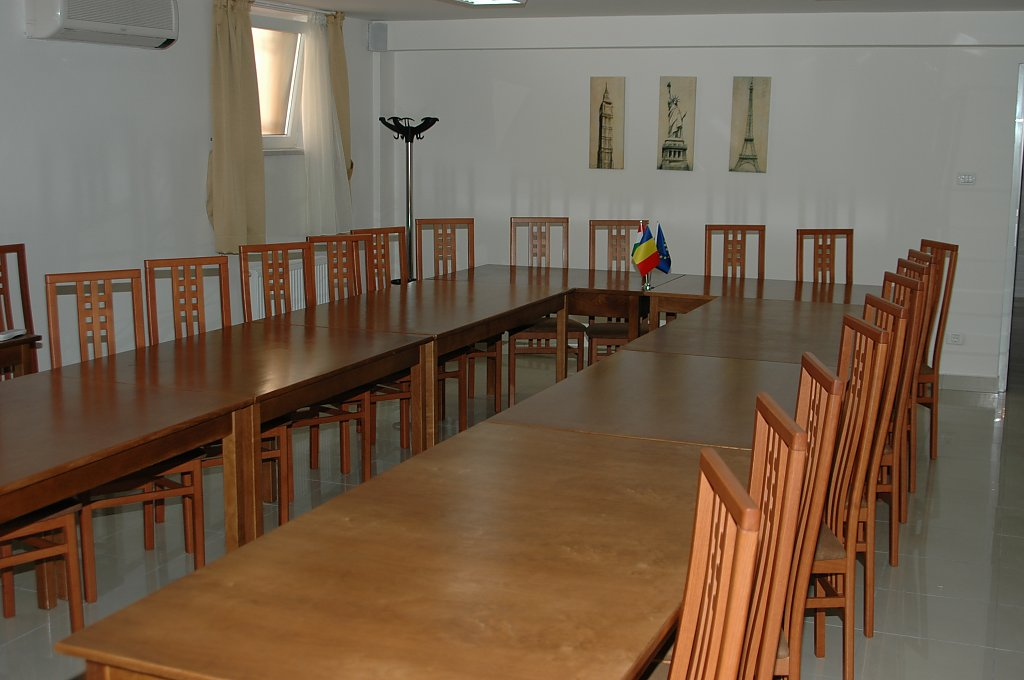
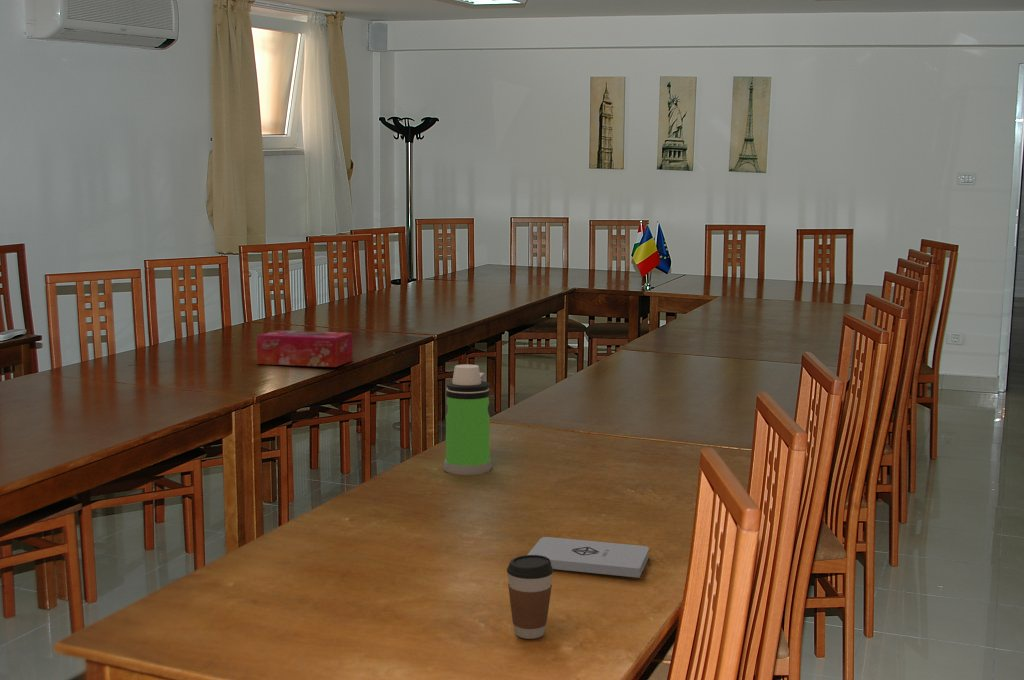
+ tissue box (305, 348)
+ notepad (588, 556)
+ water bottle (467, 417)
+ coffee cup (529, 596)
